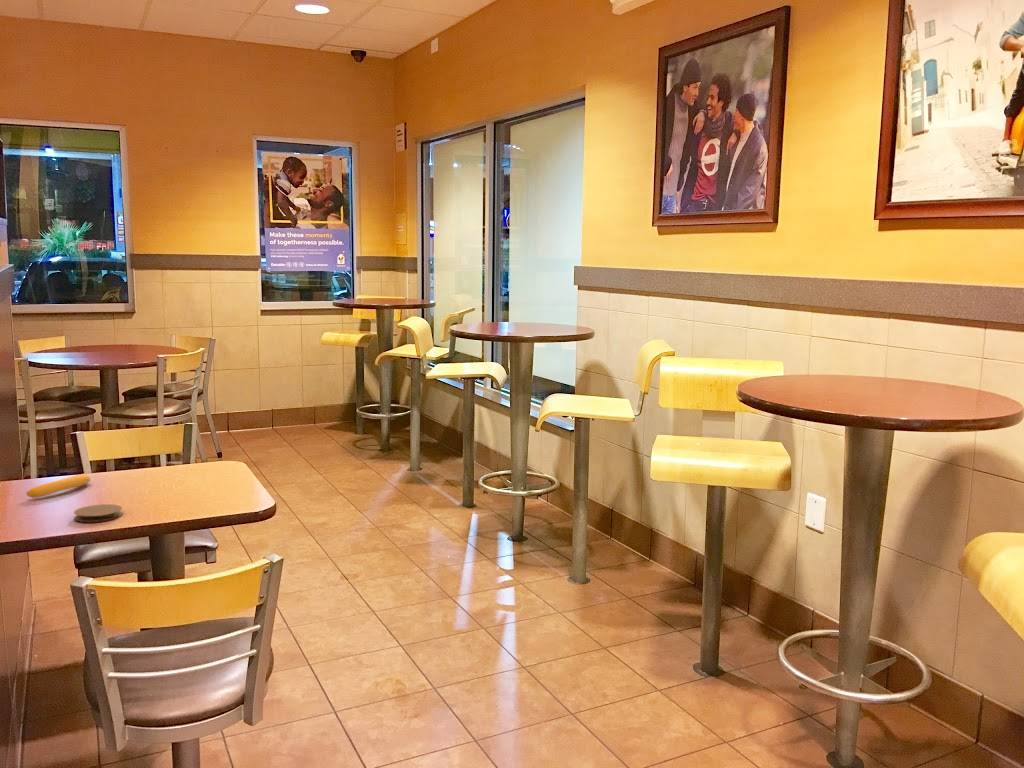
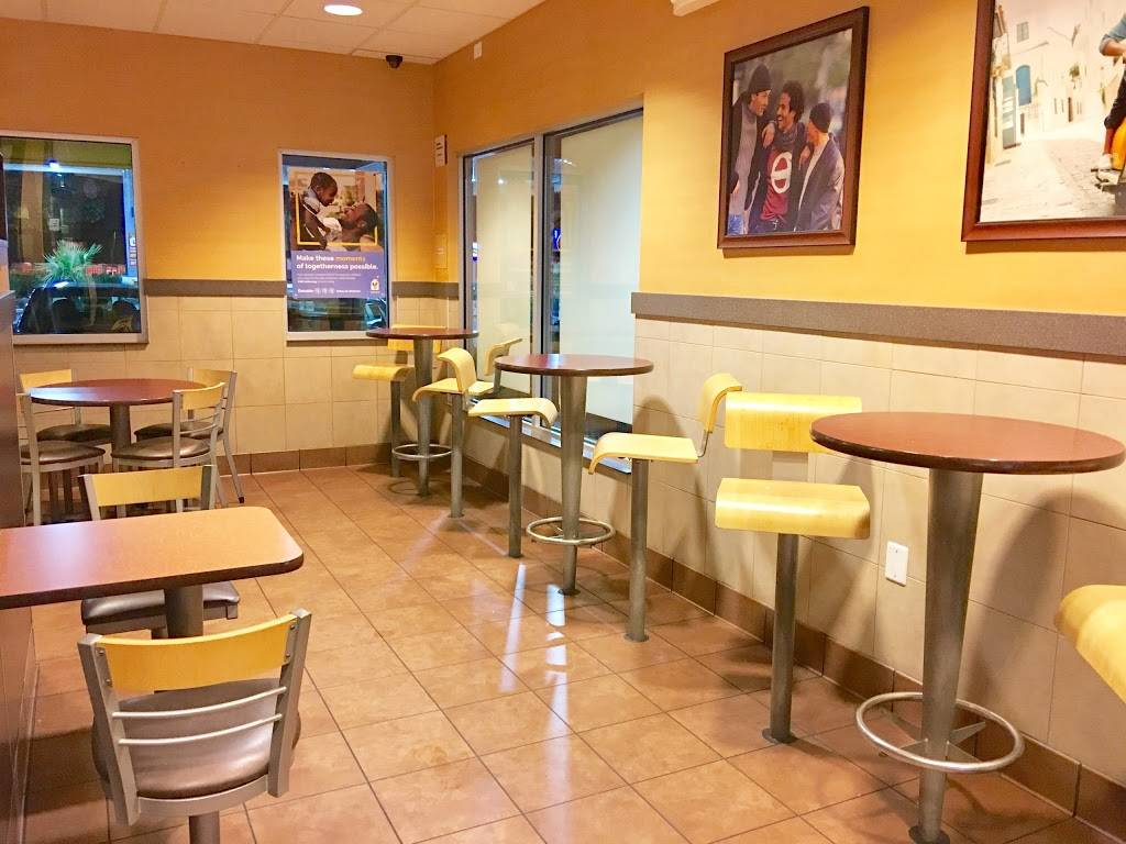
- banana (62, 483)
- coaster (98, 512)
